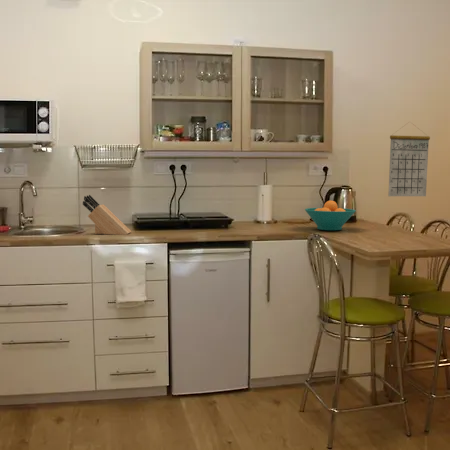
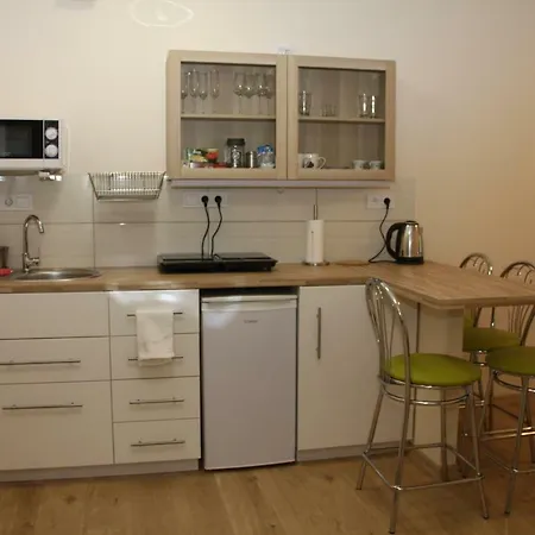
- calendar (409, 159)
- knife block (106, 214)
- fruit bowl (329, 215)
